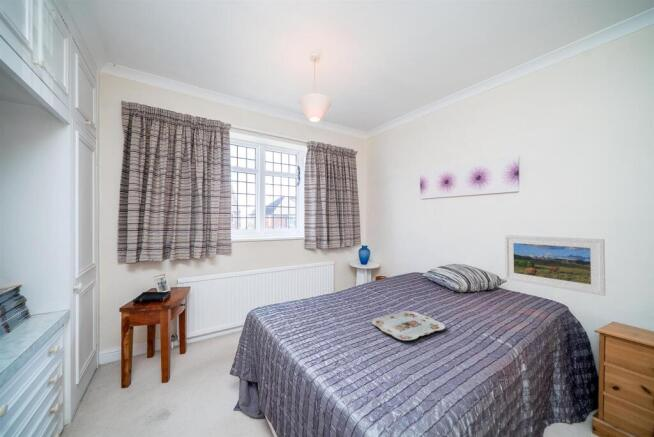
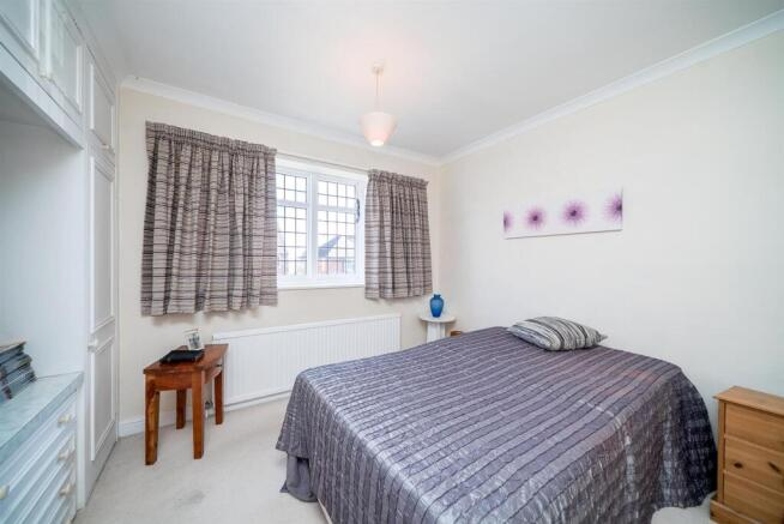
- serving tray (407, 324)
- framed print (548, 261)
